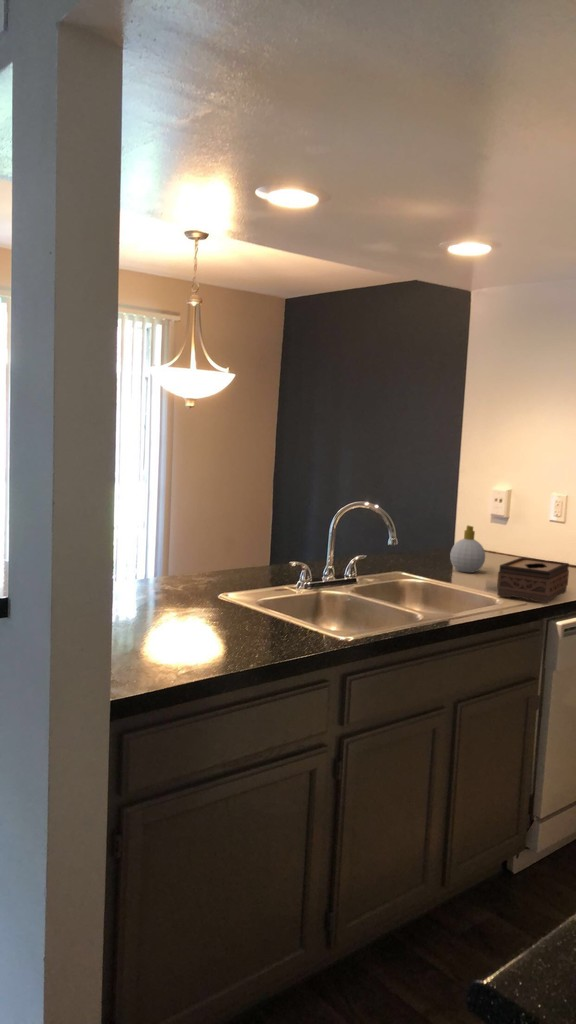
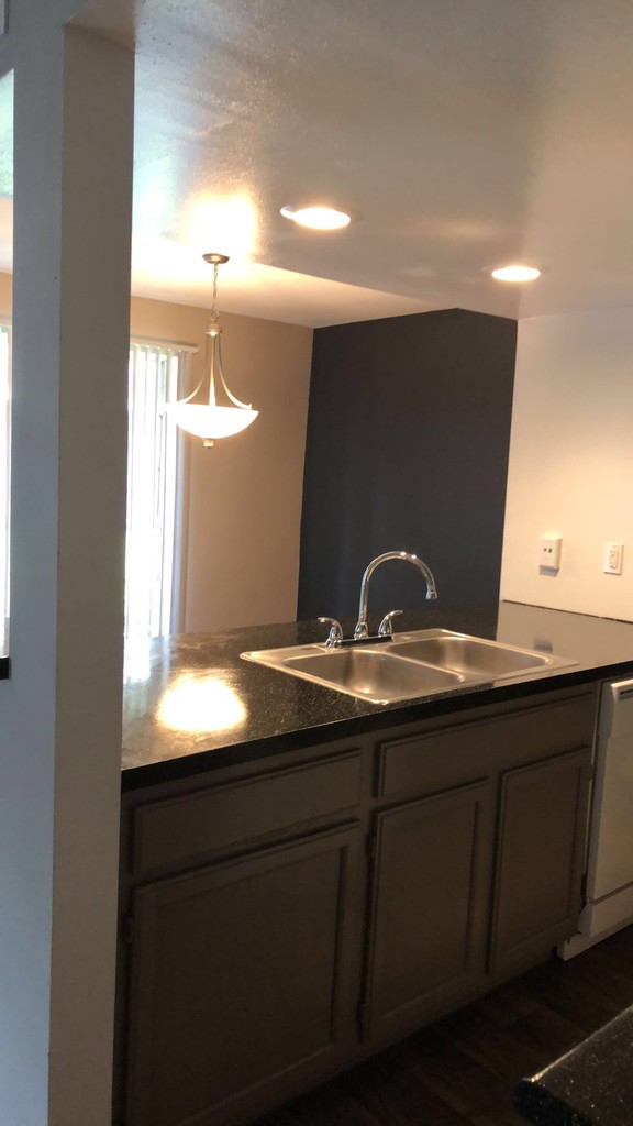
- tissue box (533, 579)
- soap bottle (468, 548)
